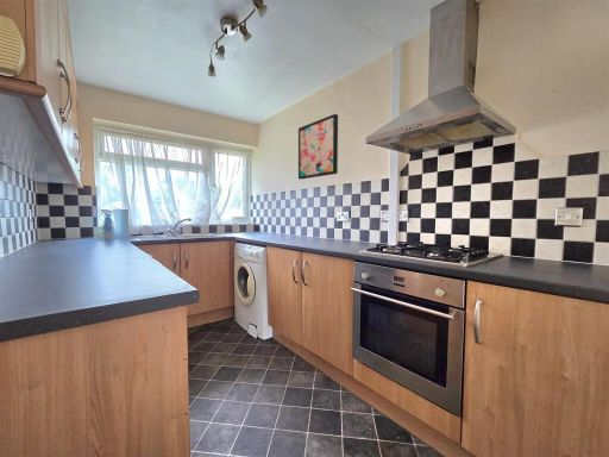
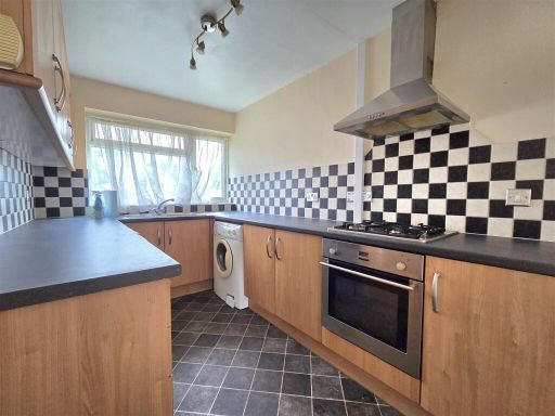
- wall art (316, 149)
